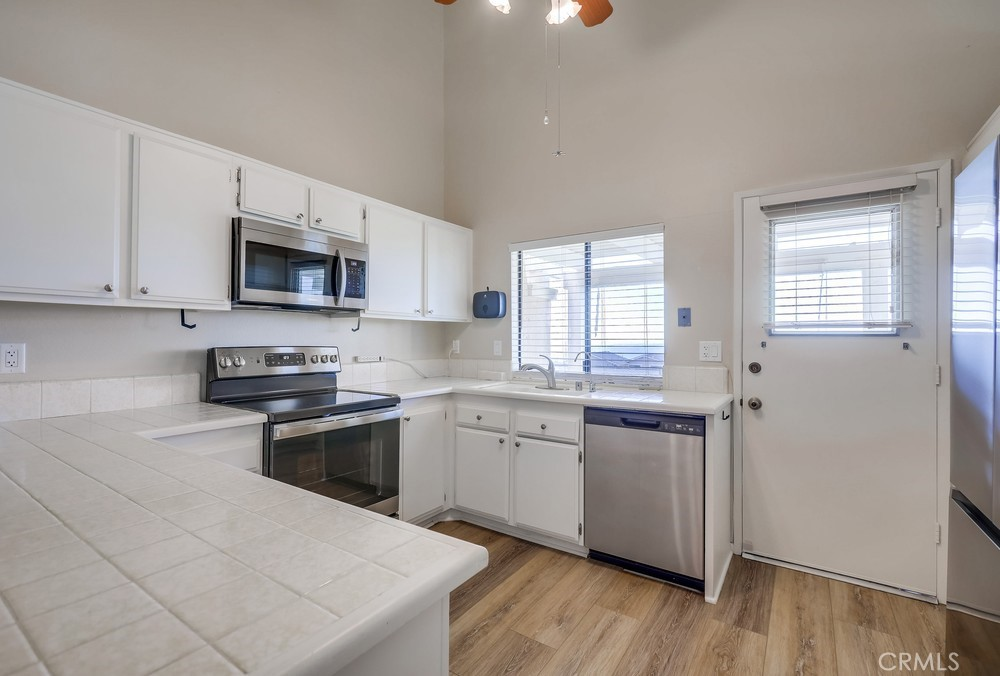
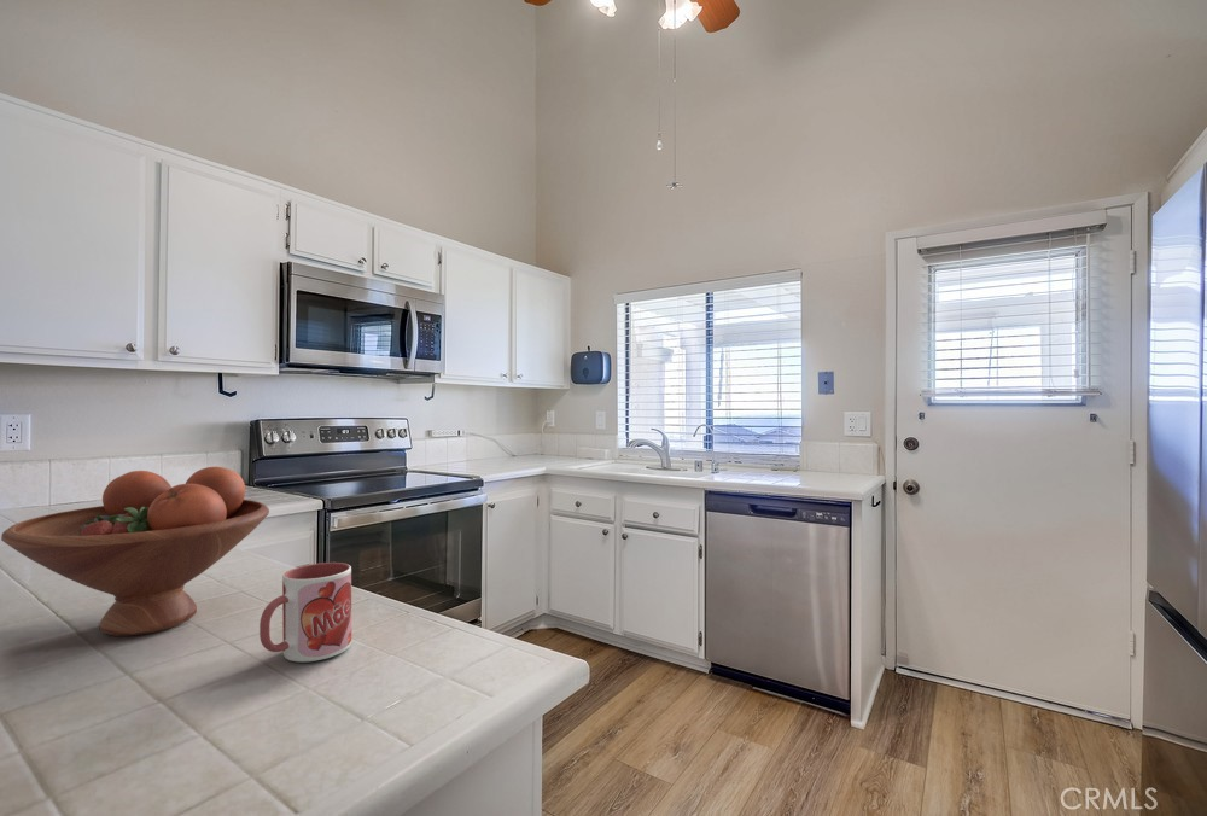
+ mug (303, 613)
+ fruit bowl (150, 548)
